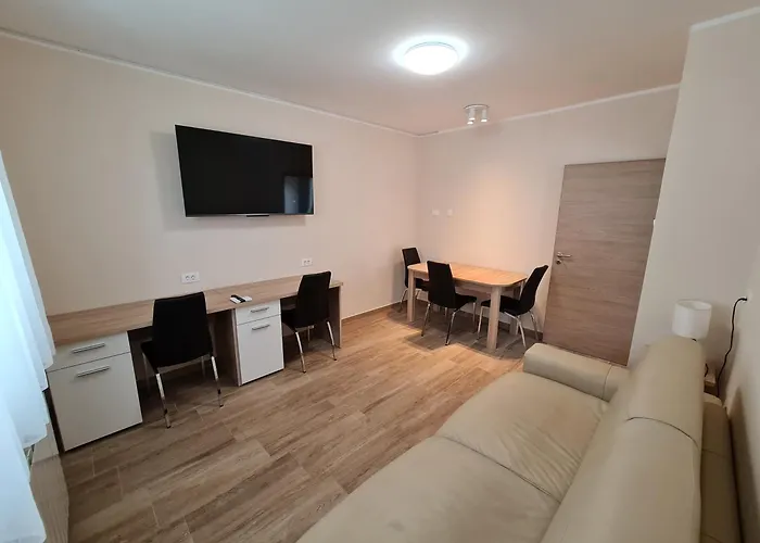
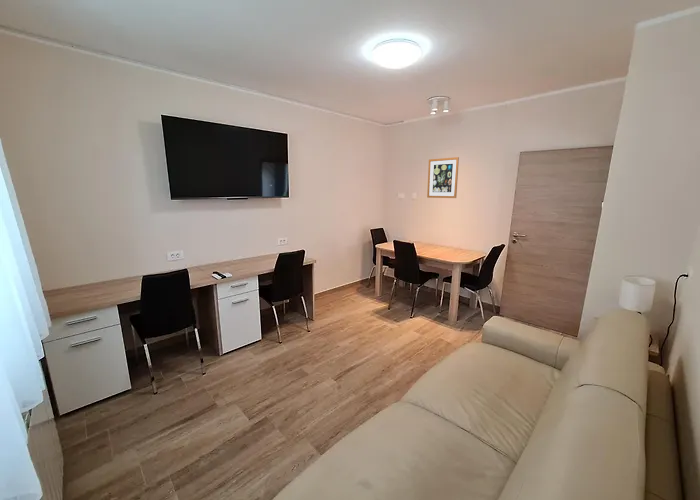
+ wall art (442, 178)
